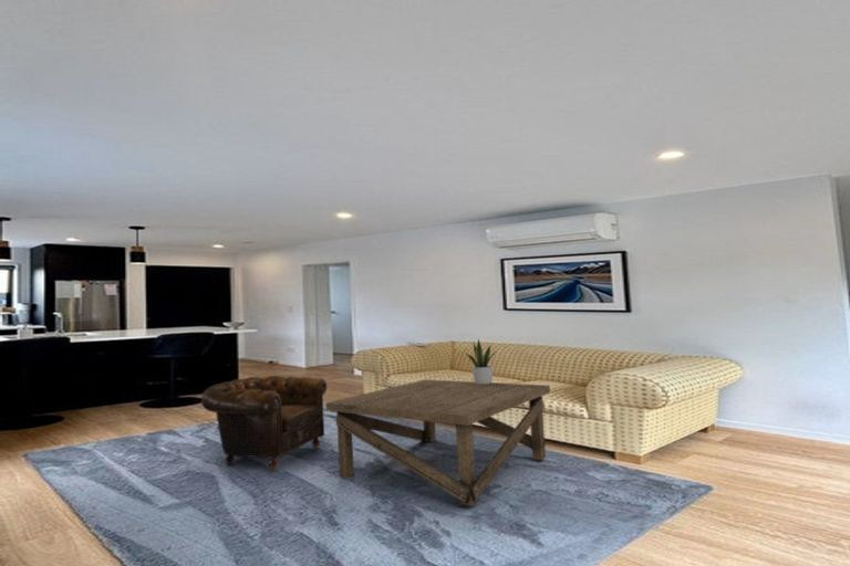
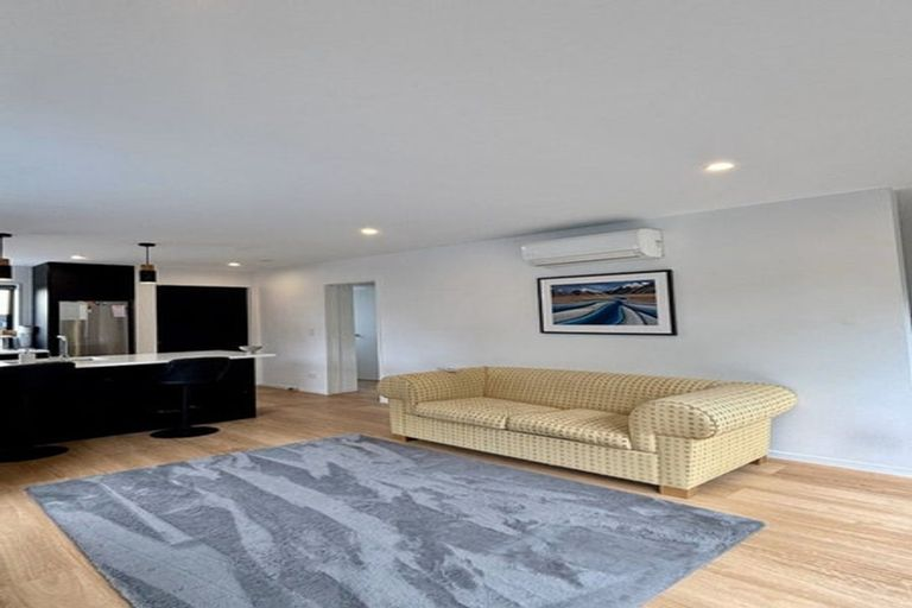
- armchair (262, 418)
- coffee table (445, 422)
- potted plant (483, 359)
